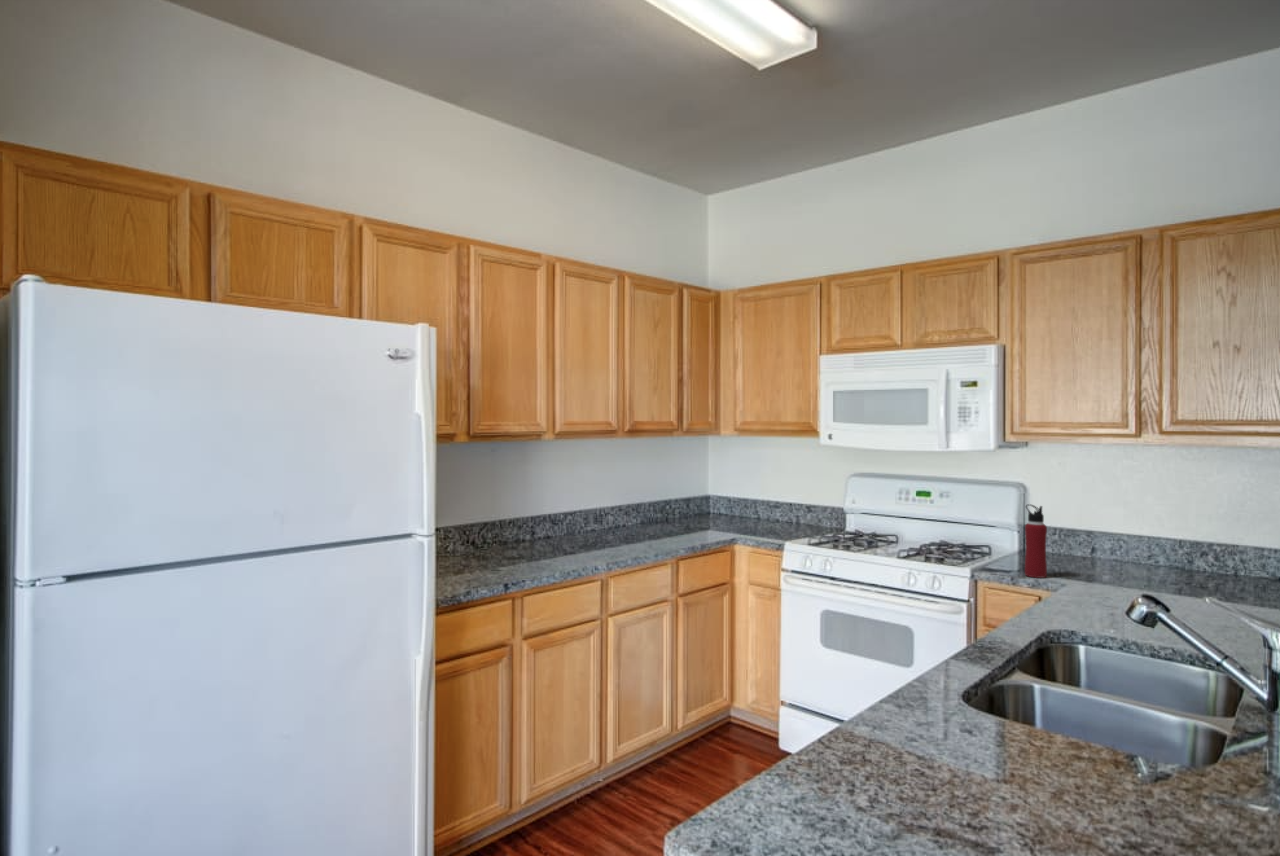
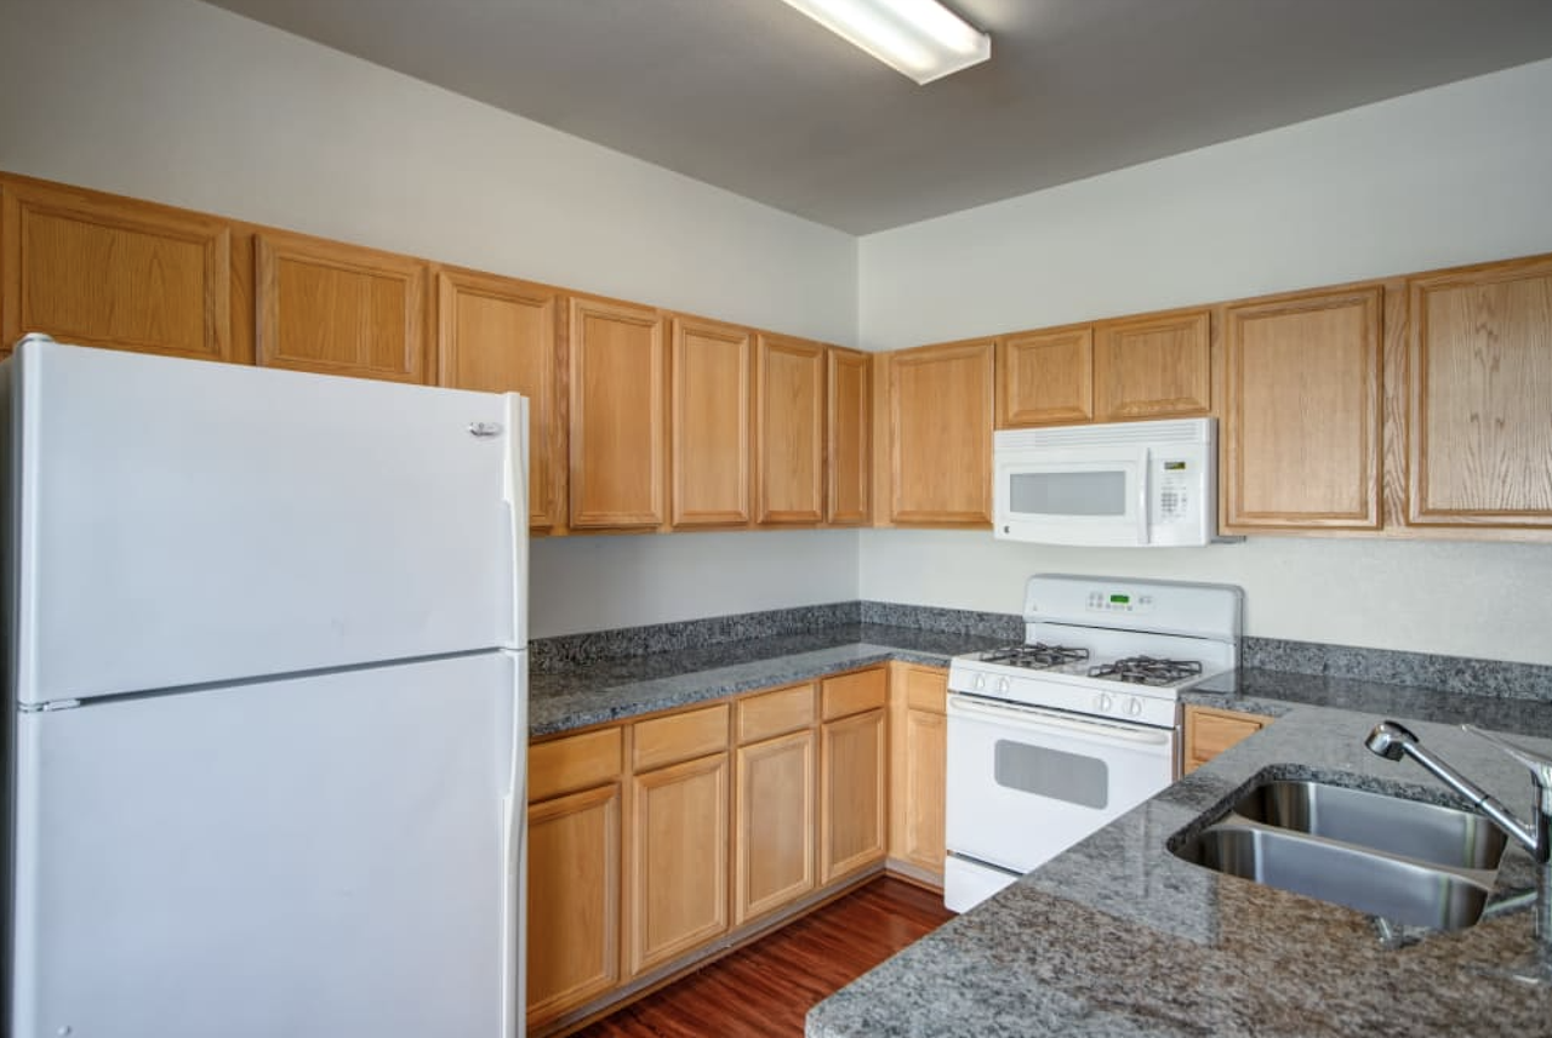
- water bottle (1035, 540)
